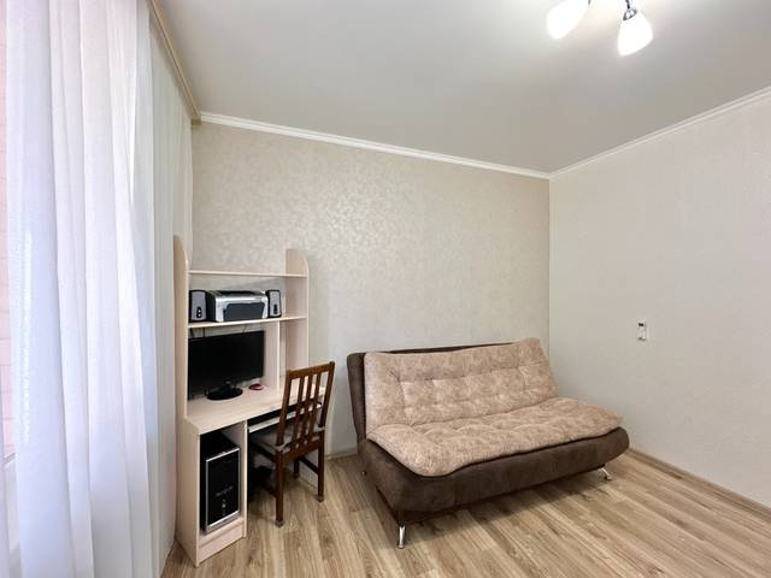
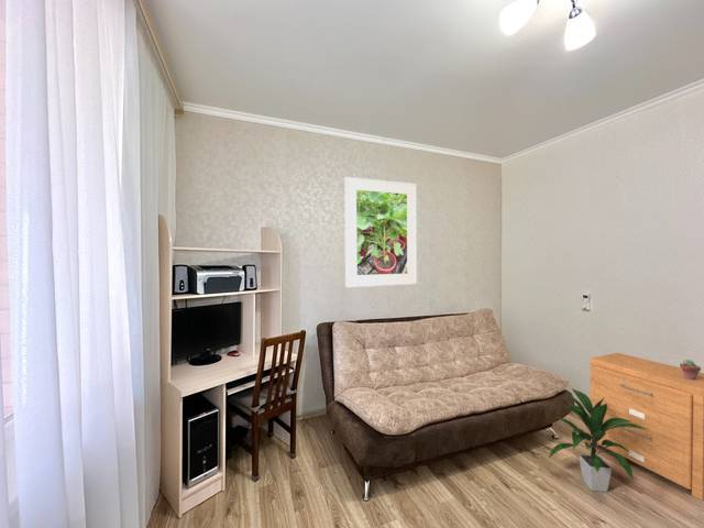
+ indoor plant (590, 438)
+ potted succulent (690, 369)
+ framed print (382, 233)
+ nightstand (650, 415)
